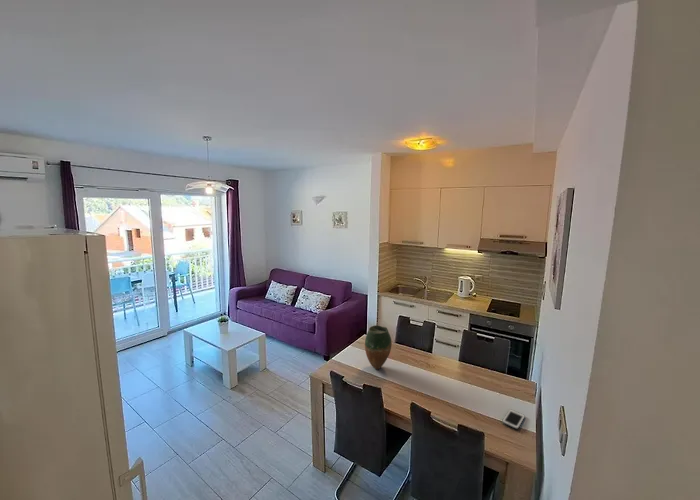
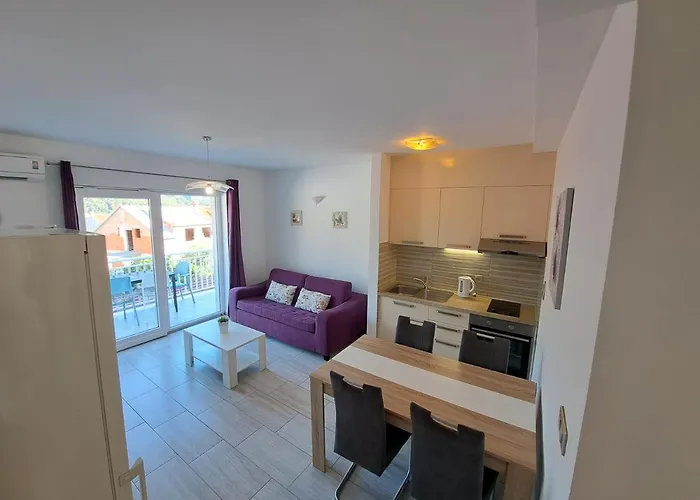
- vase (378, 348)
- cell phone (513, 419)
